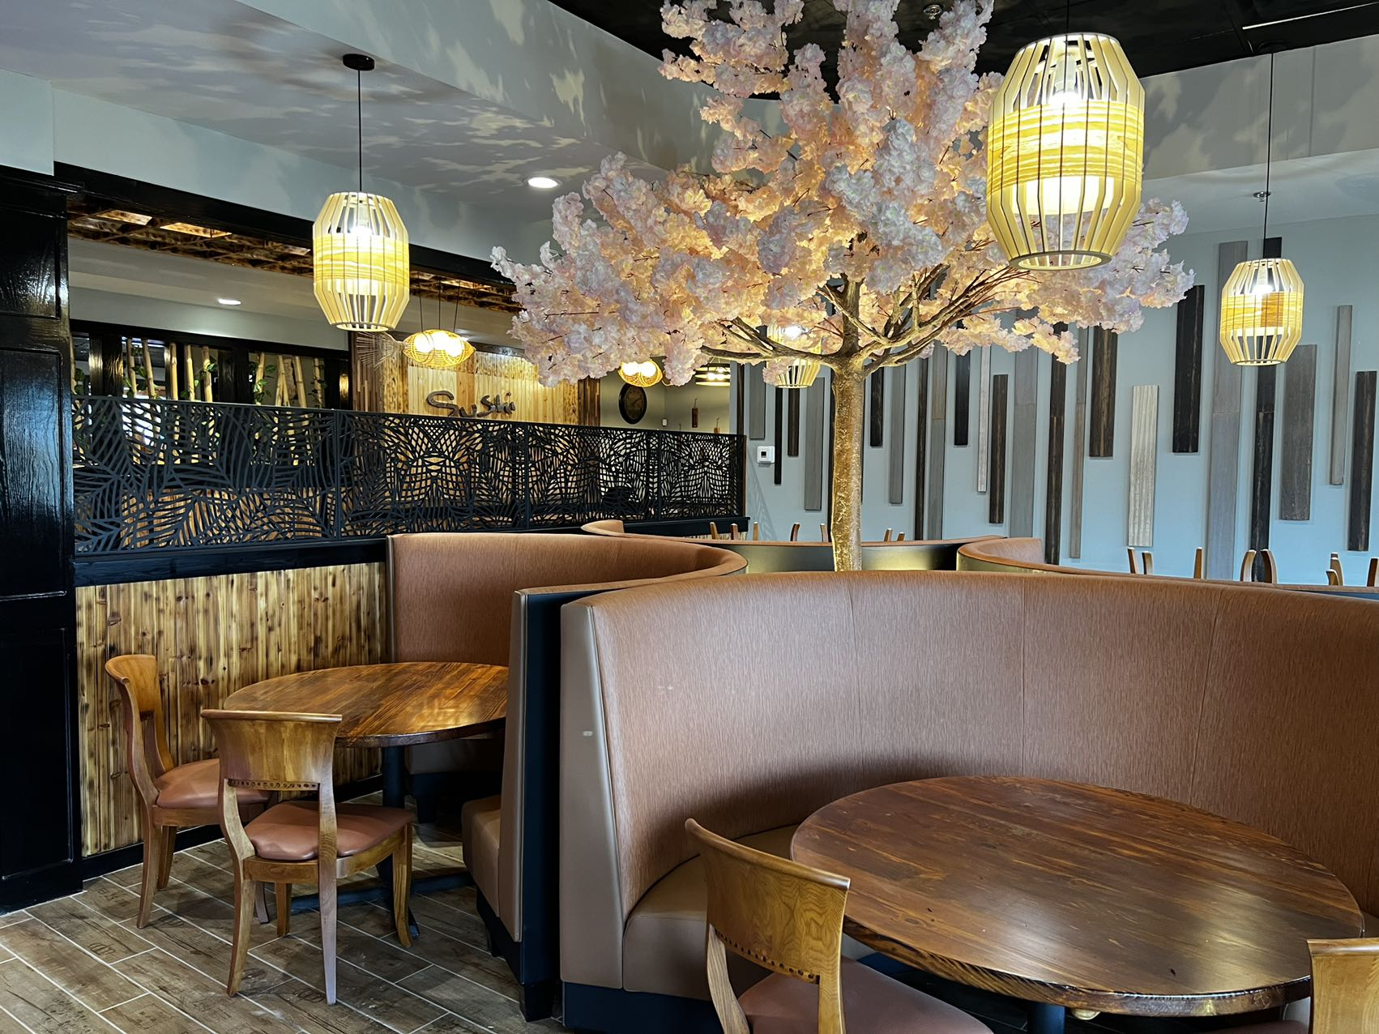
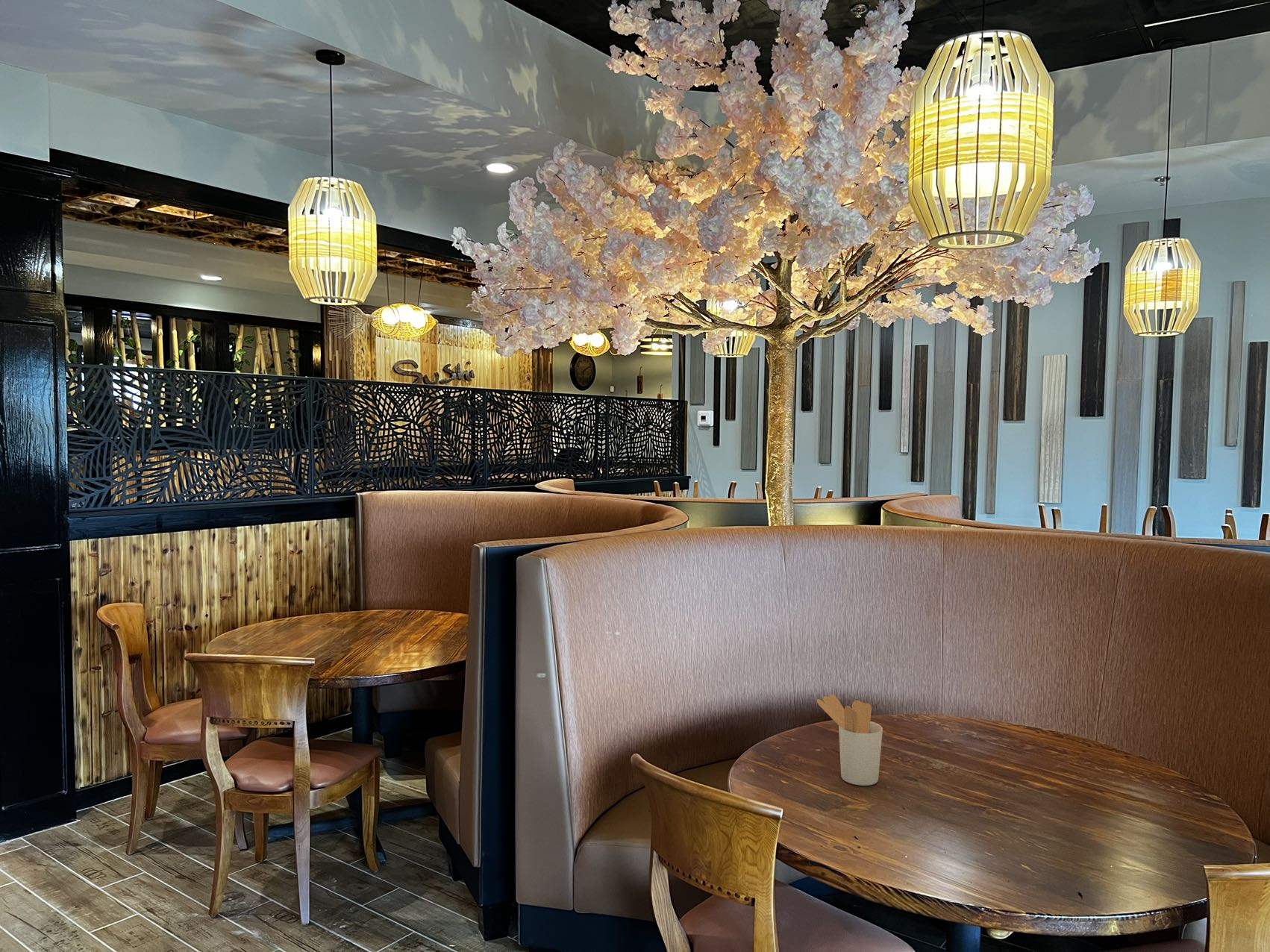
+ utensil holder (849, 737)
